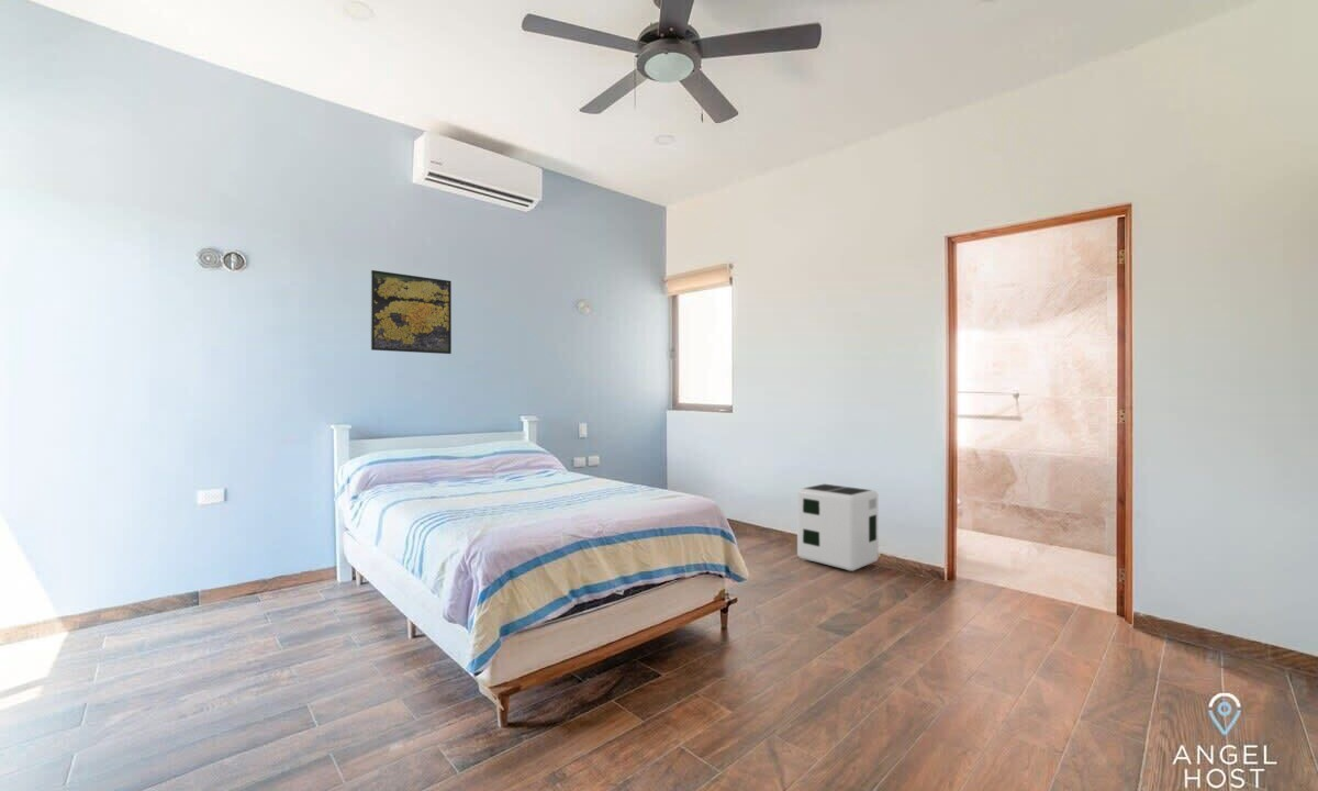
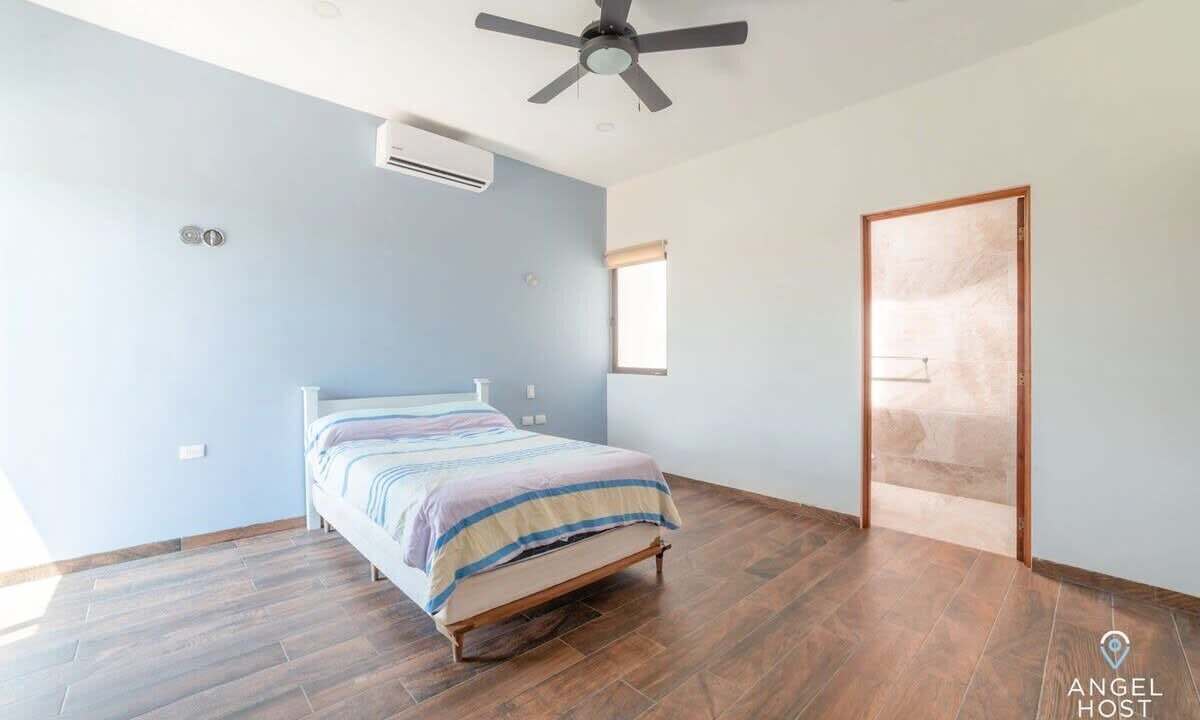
- air purifier (837, 525)
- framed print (412, 313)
